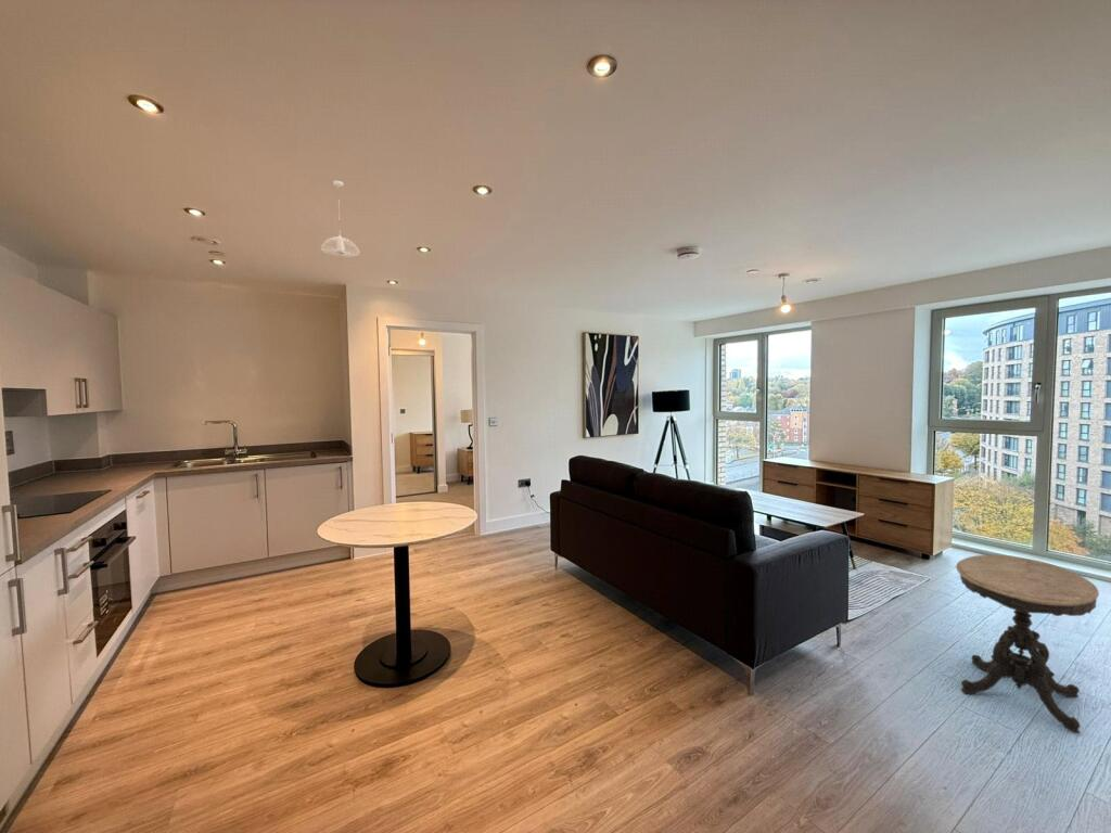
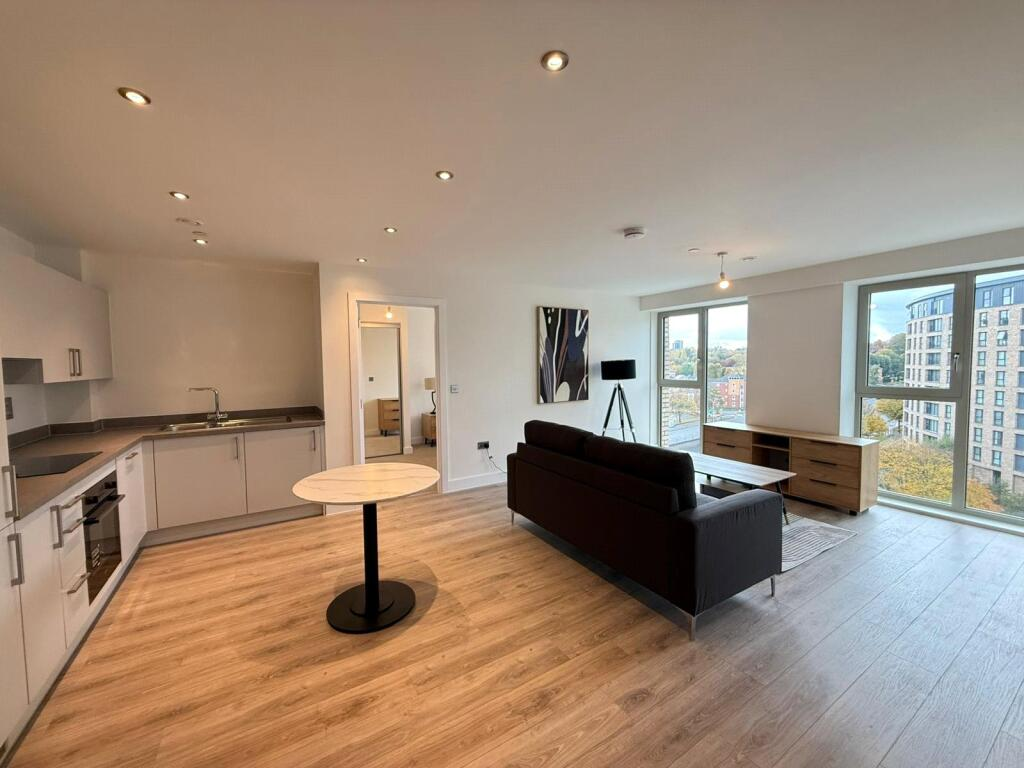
- pendant light (339, 217)
- side table (1020, 635)
